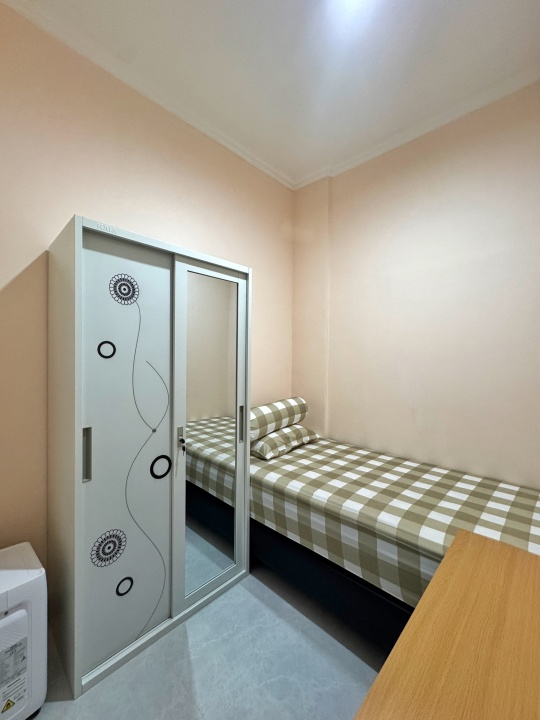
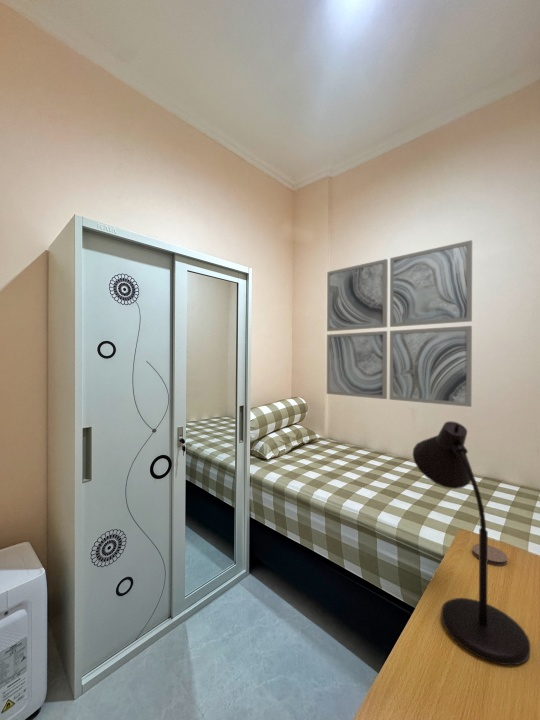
+ desk lamp (478, 508)
+ coaster (489, 554)
+ wall art (390, 331)
